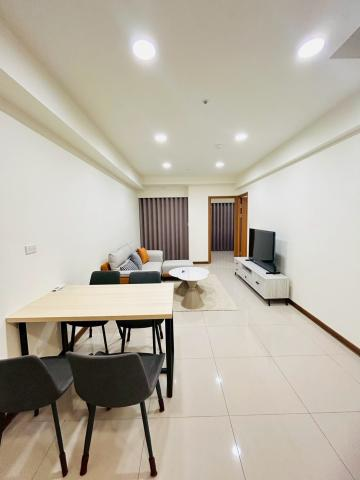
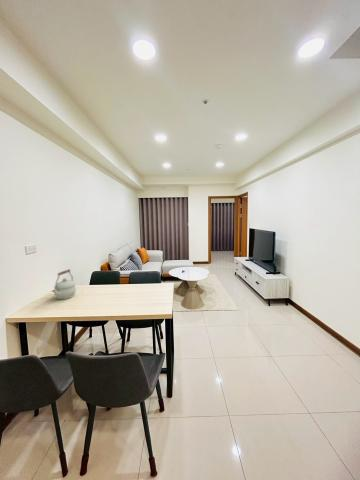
+ kettle (63, 284)
